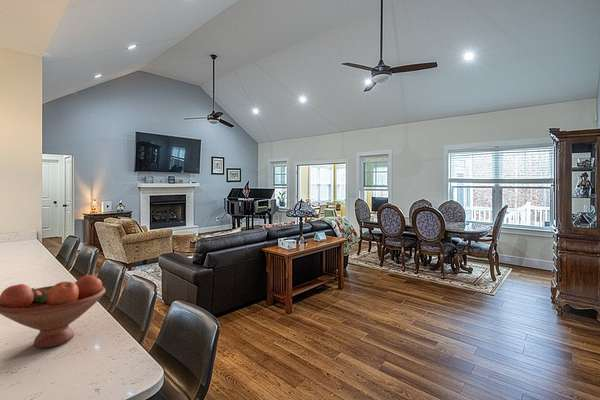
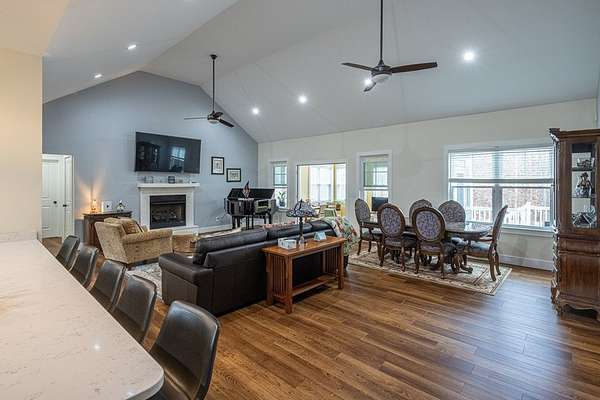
- fruit bowl (54, 309)
